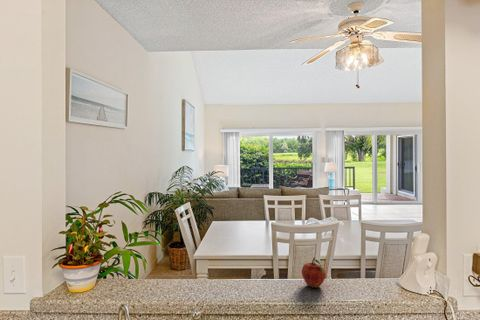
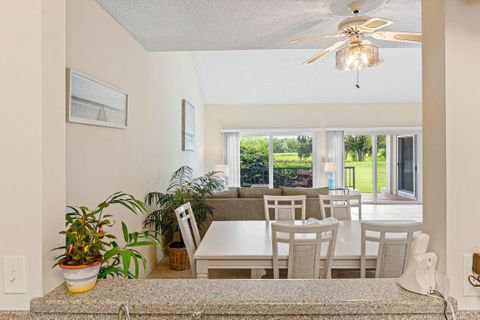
- fruit (314, 272)
